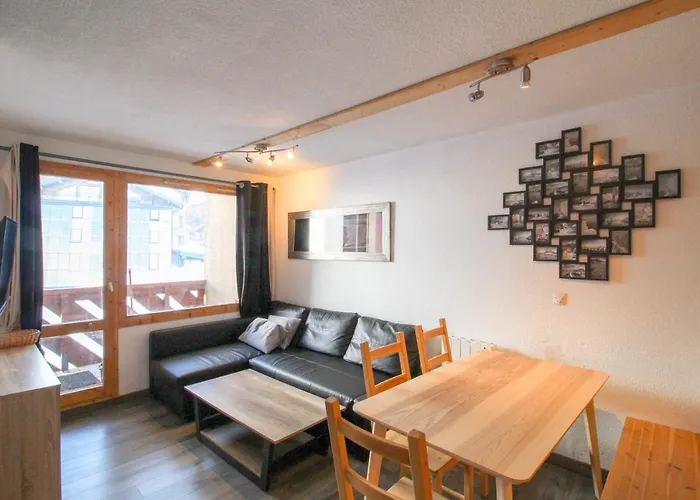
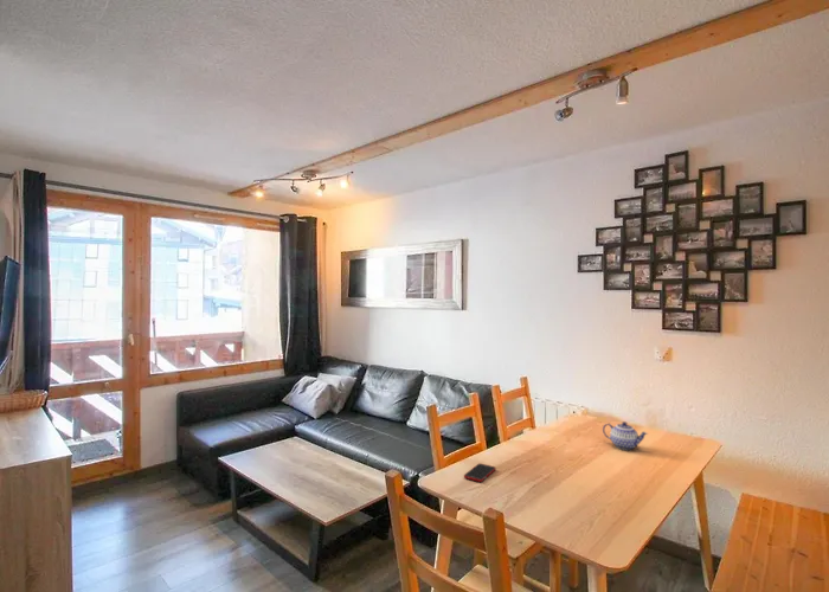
+ cell phone (480, 472)
+ teapot (624, 435)
